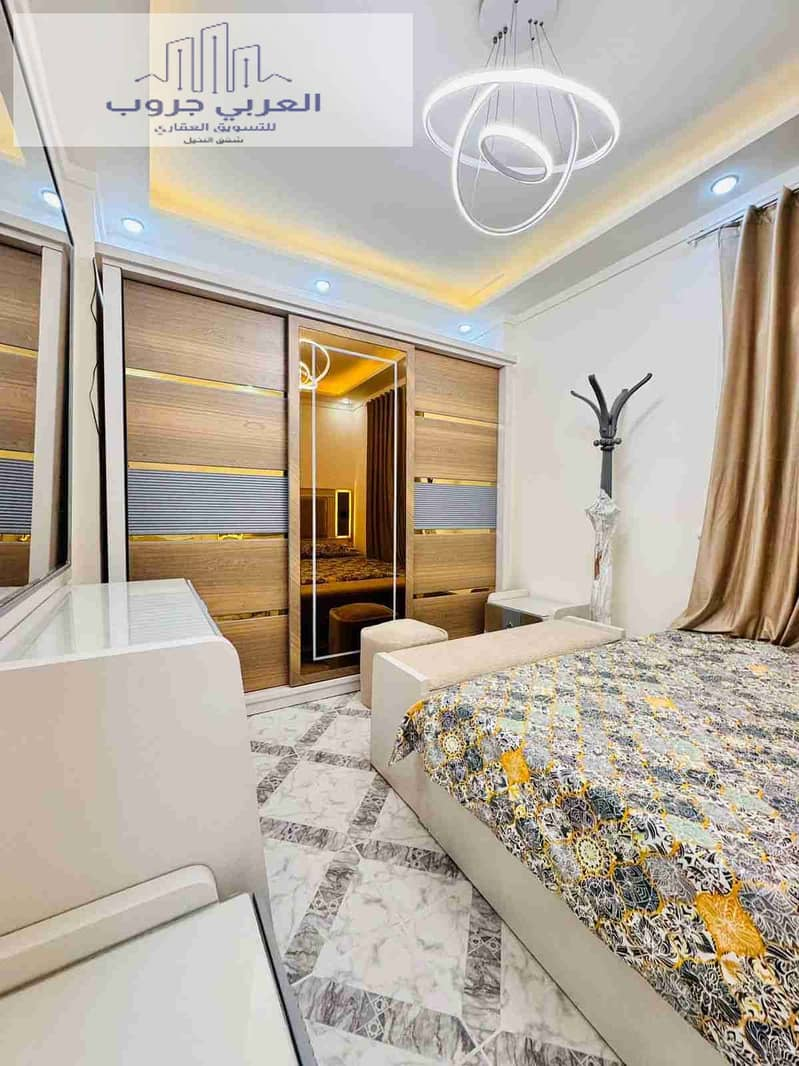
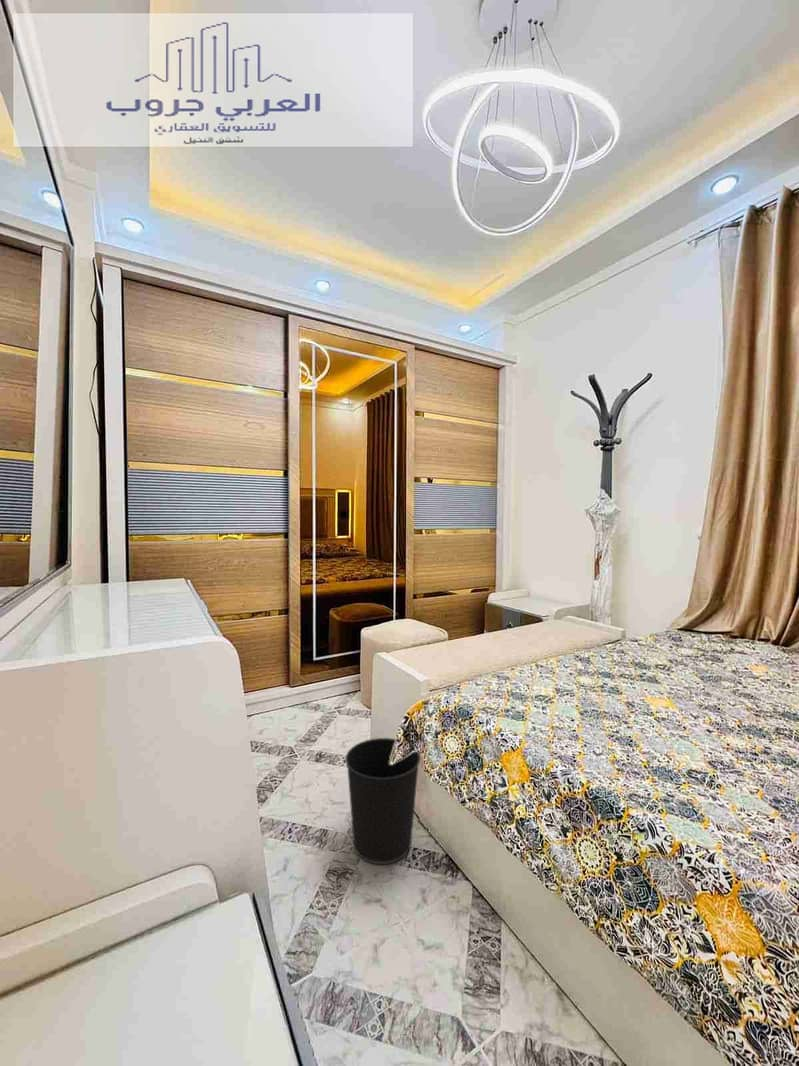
+ wastebasket (382, 799)
